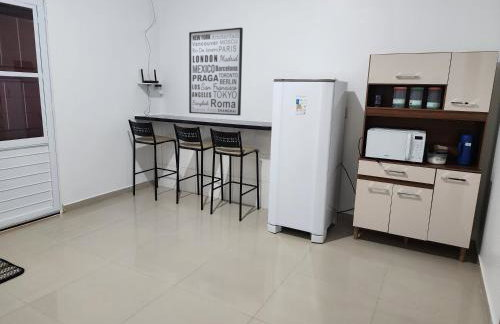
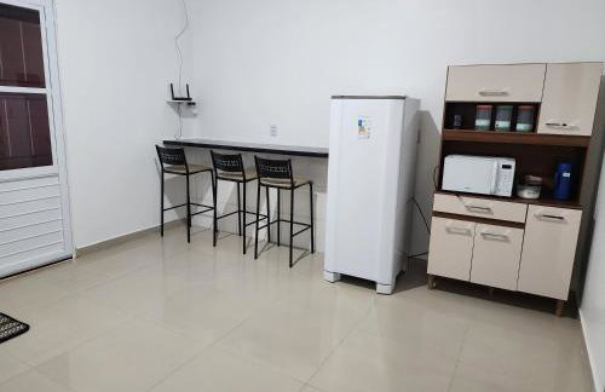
- wall art (214, 73)
